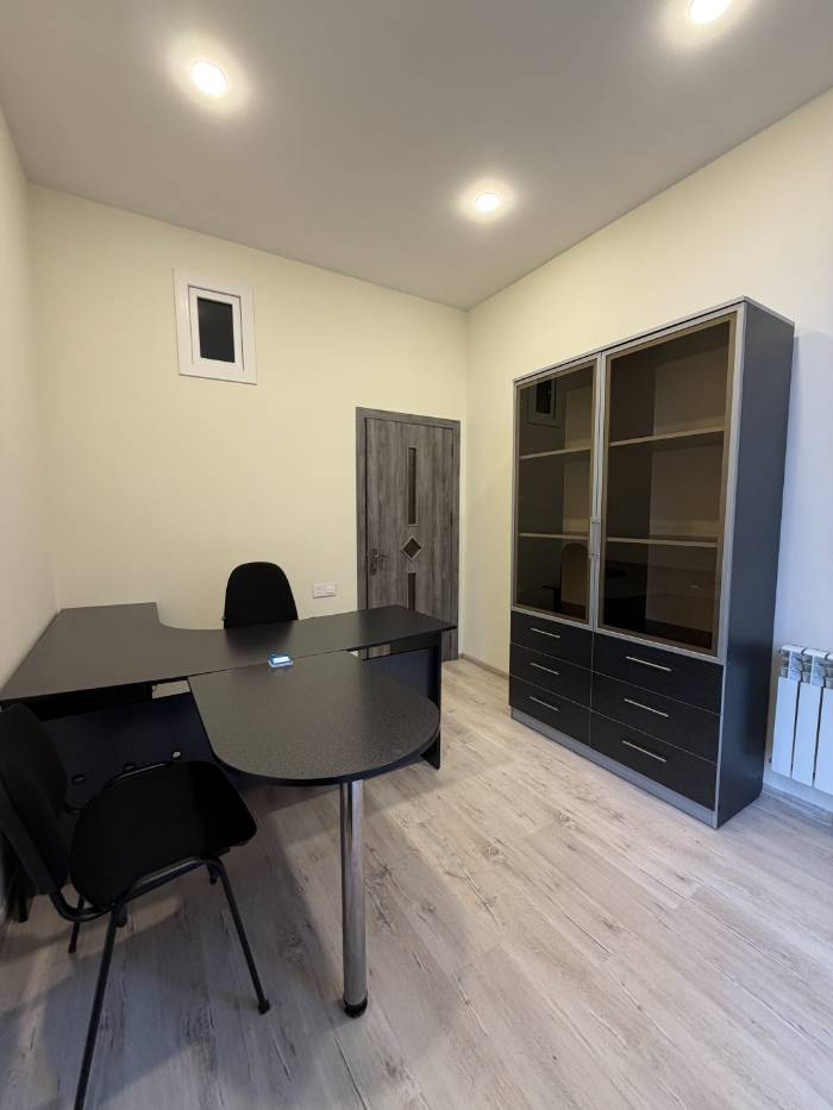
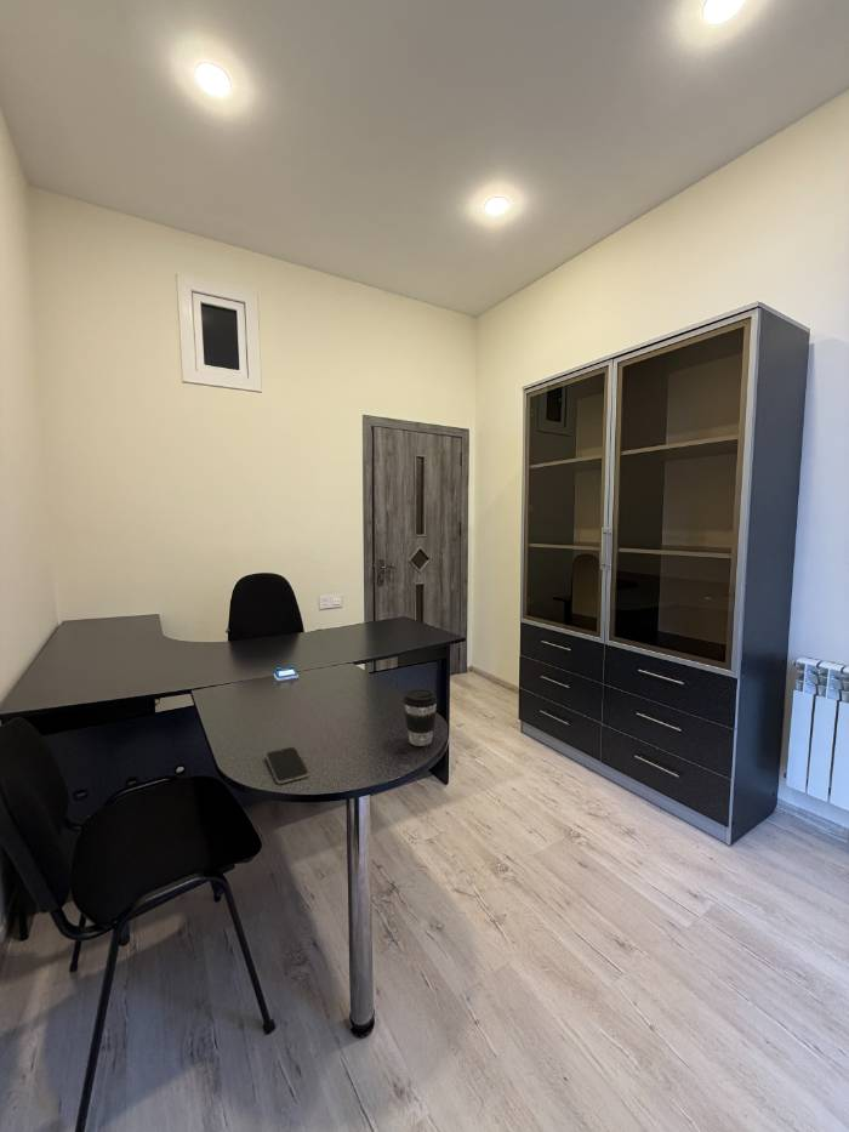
+ coffee cup (420, 717)
+ smartphone (286, 763)
